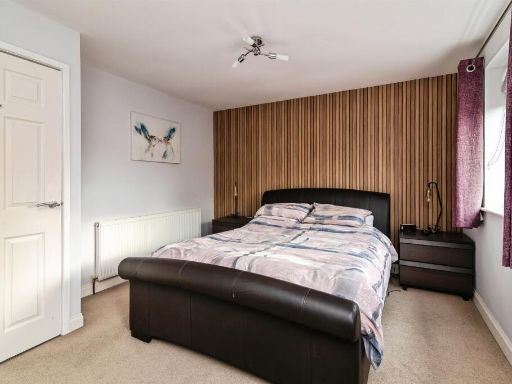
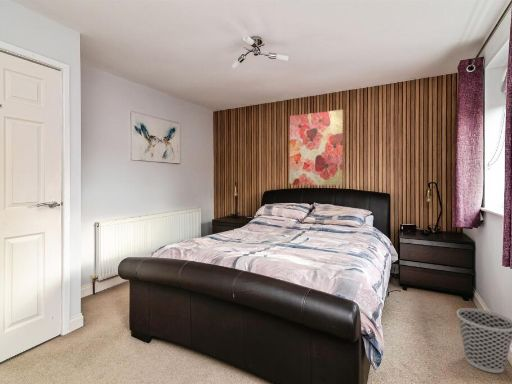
+ wall art (314, 149)
+ wastebasket (484, 340)
